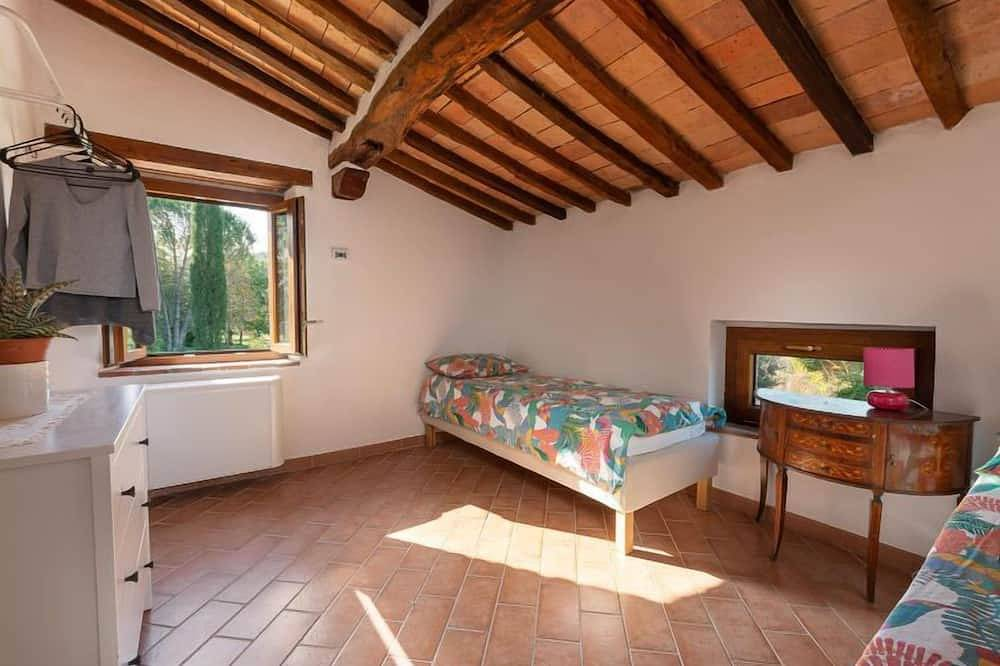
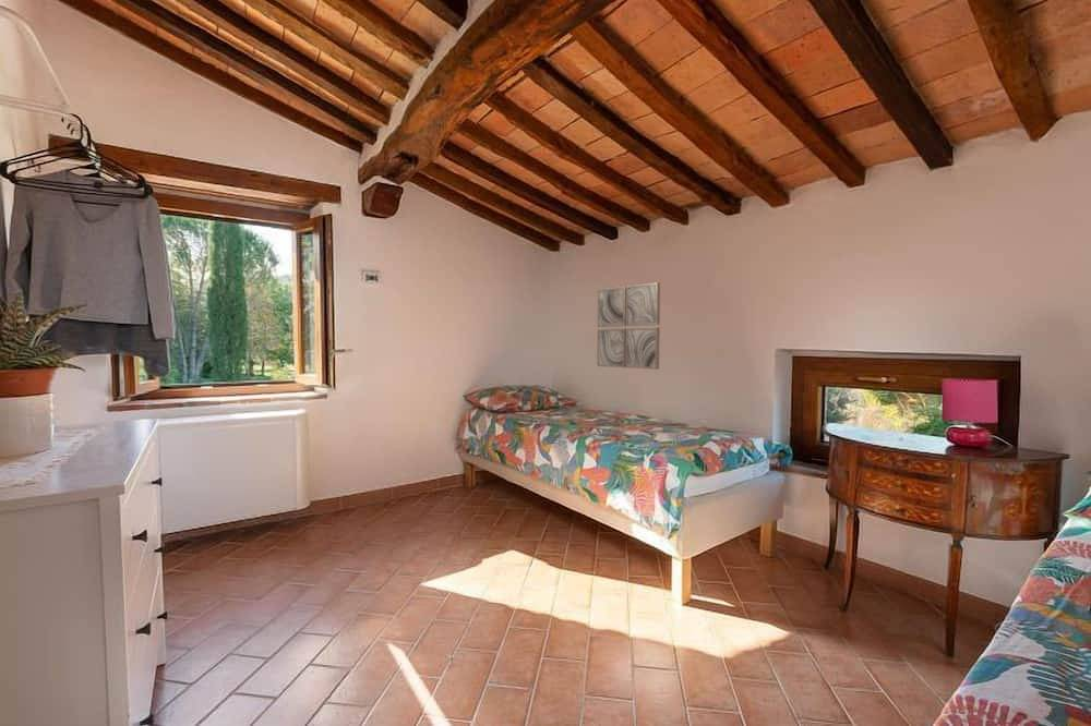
+ wall art (626, 328)
